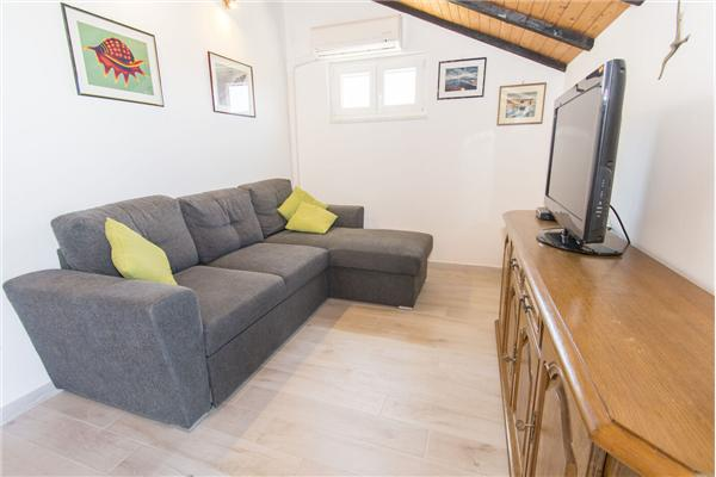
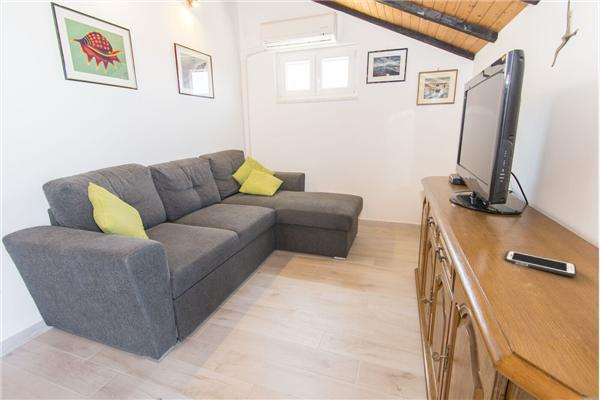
+ cell phone (539, 262)
